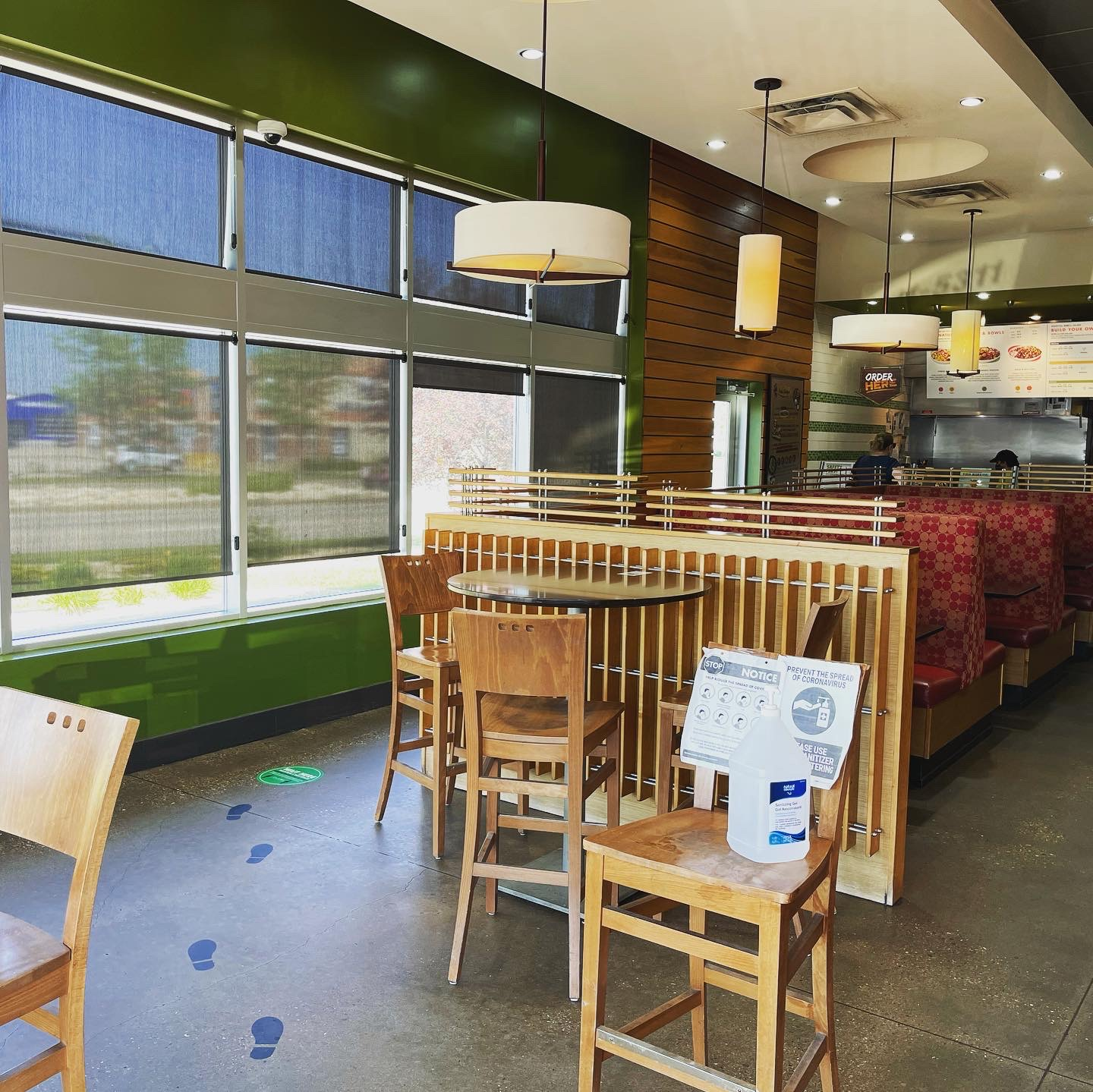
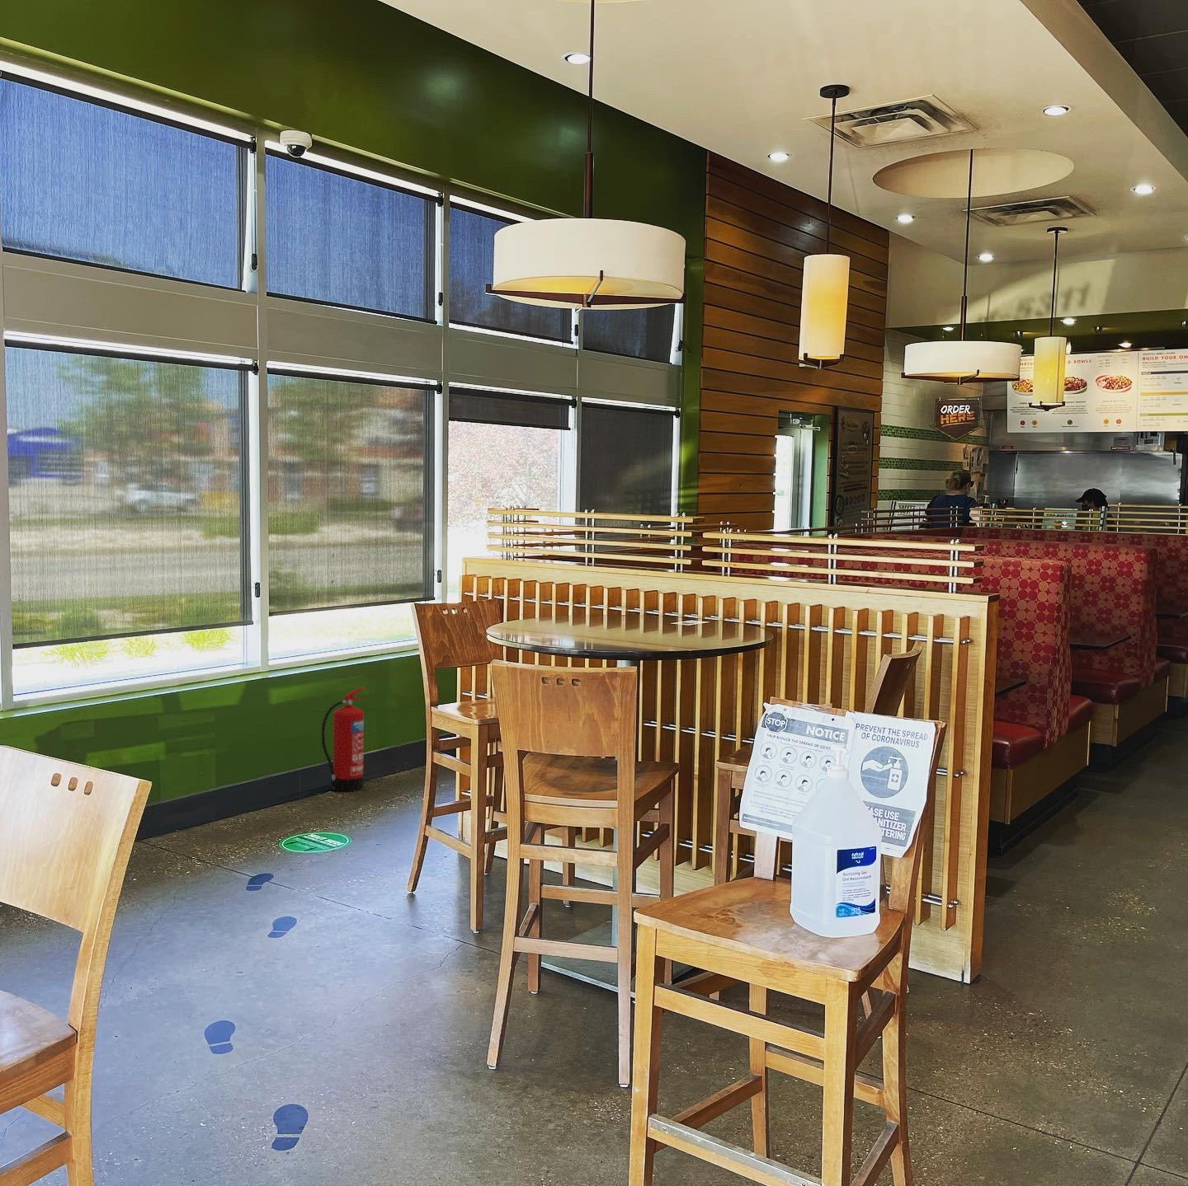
+ fire extinguisher (342, 740)
